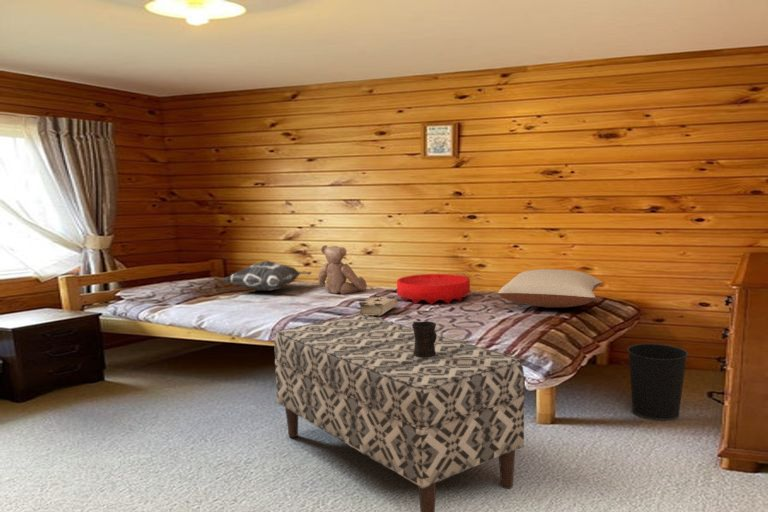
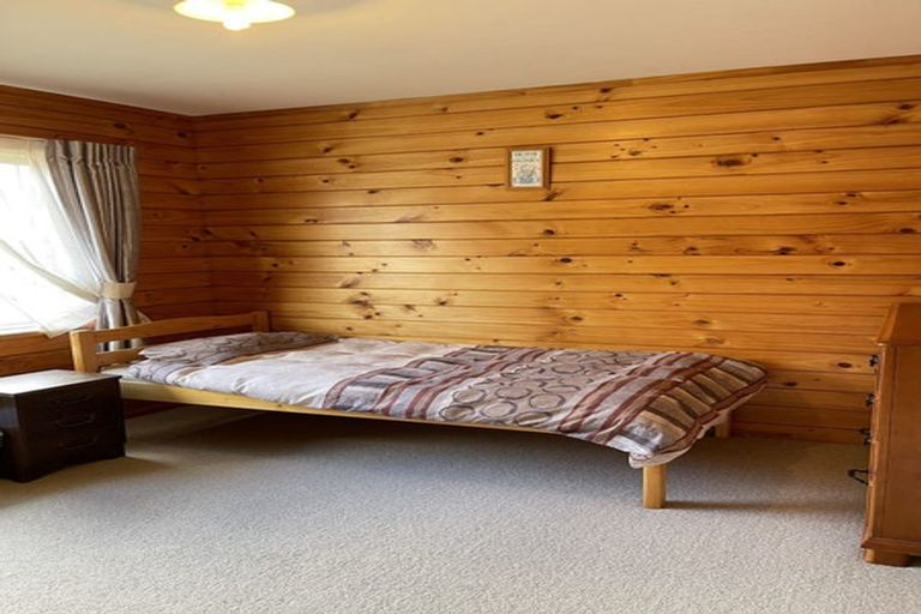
- teddy bear (341, 267)
- cushion (433, 288)
- pillow (551, 288)
- wastebasket (656, 382)
- decorative pillow (268, 275)
- bench (387, 401)
- book (378, 304)
- mug (425, 338)
